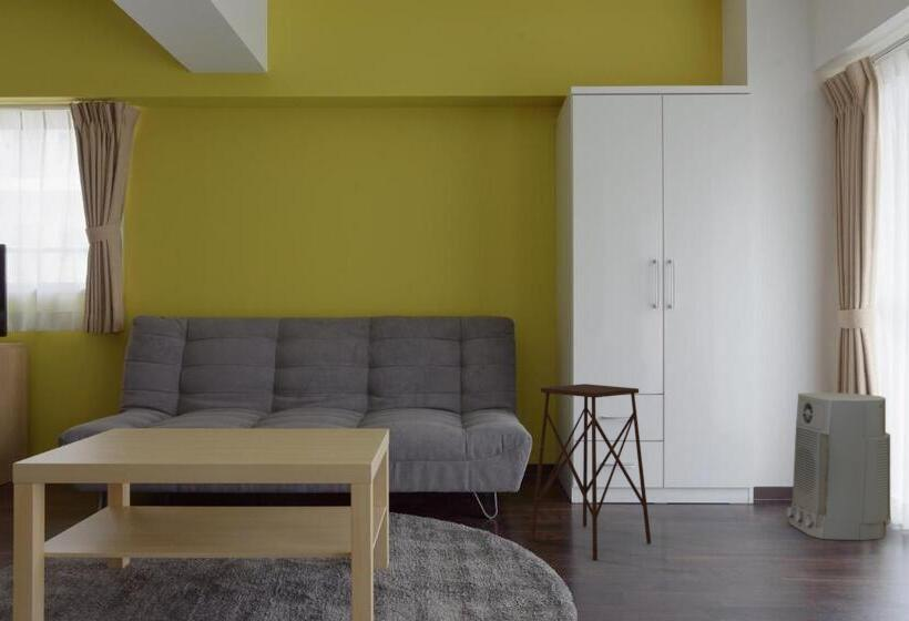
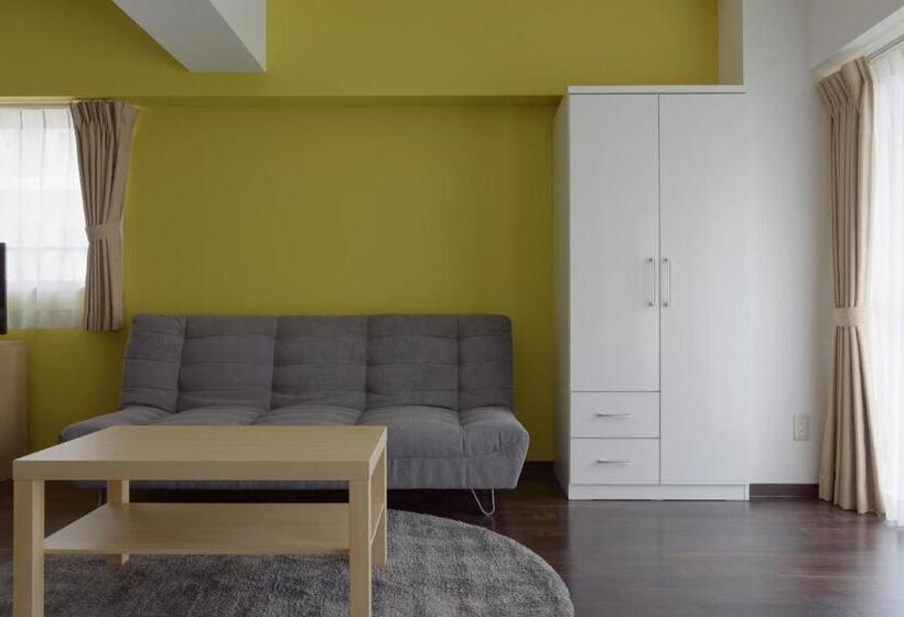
- air purifier (841, 462)
- side table (592, 465)
